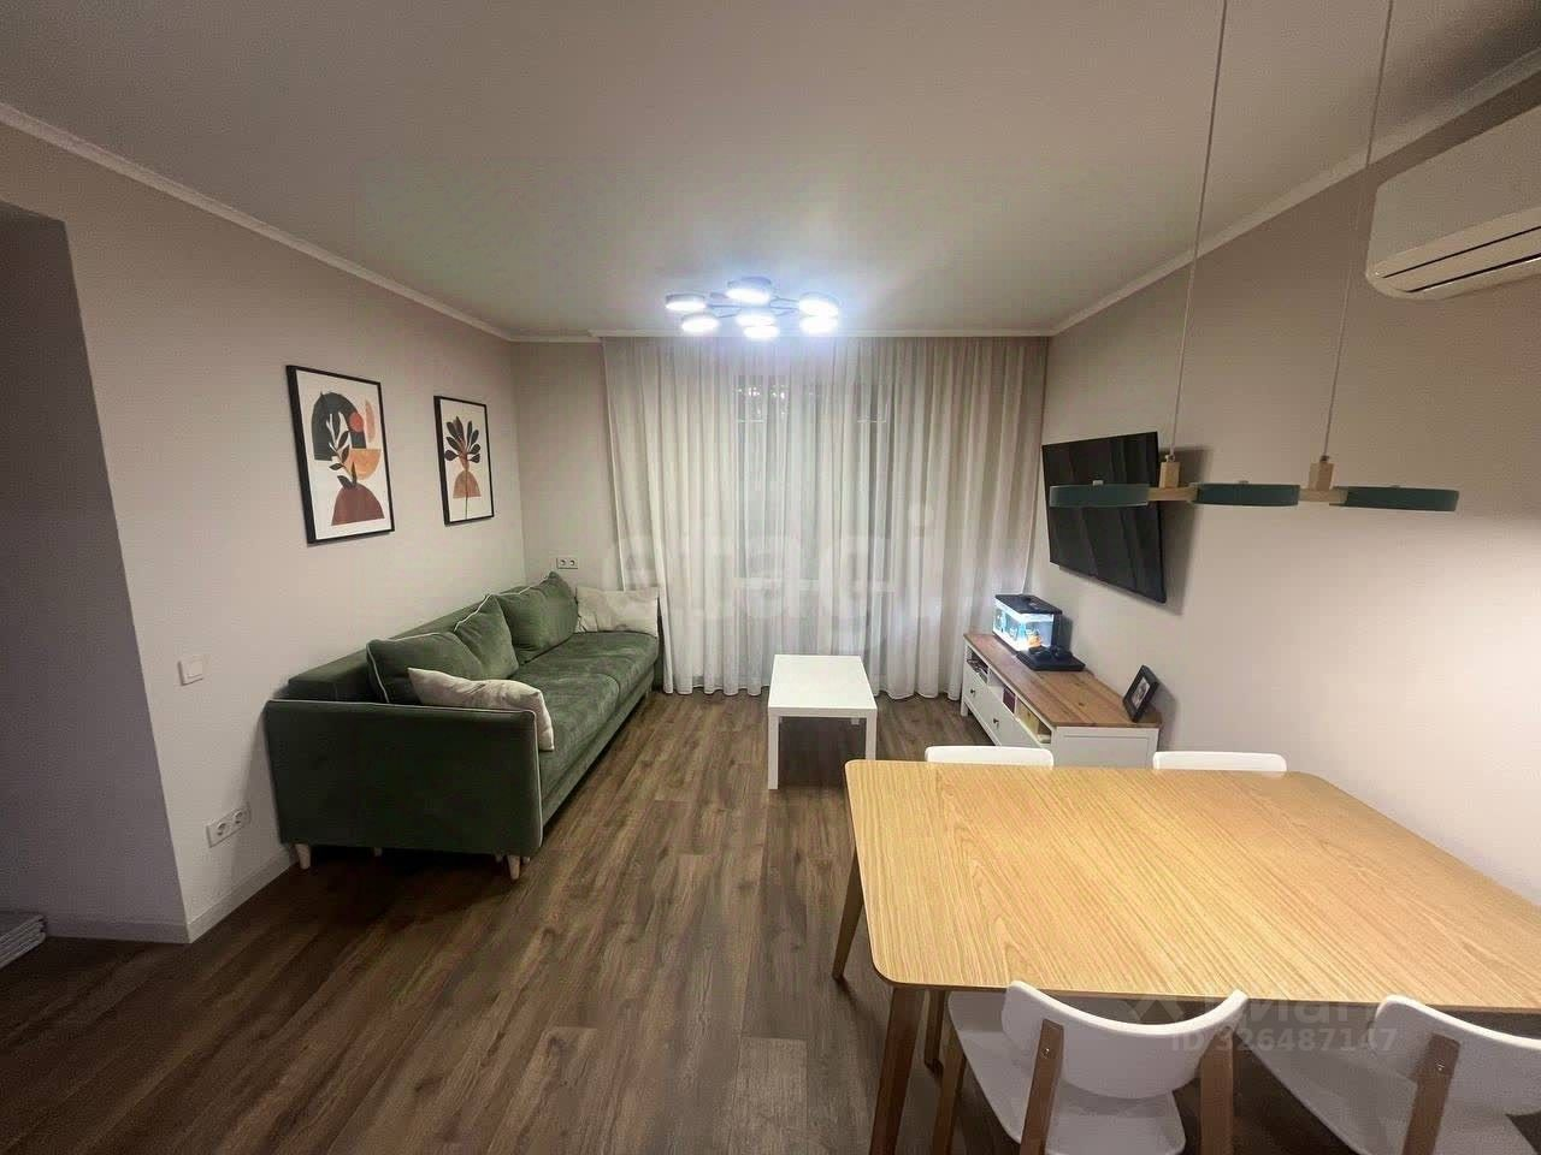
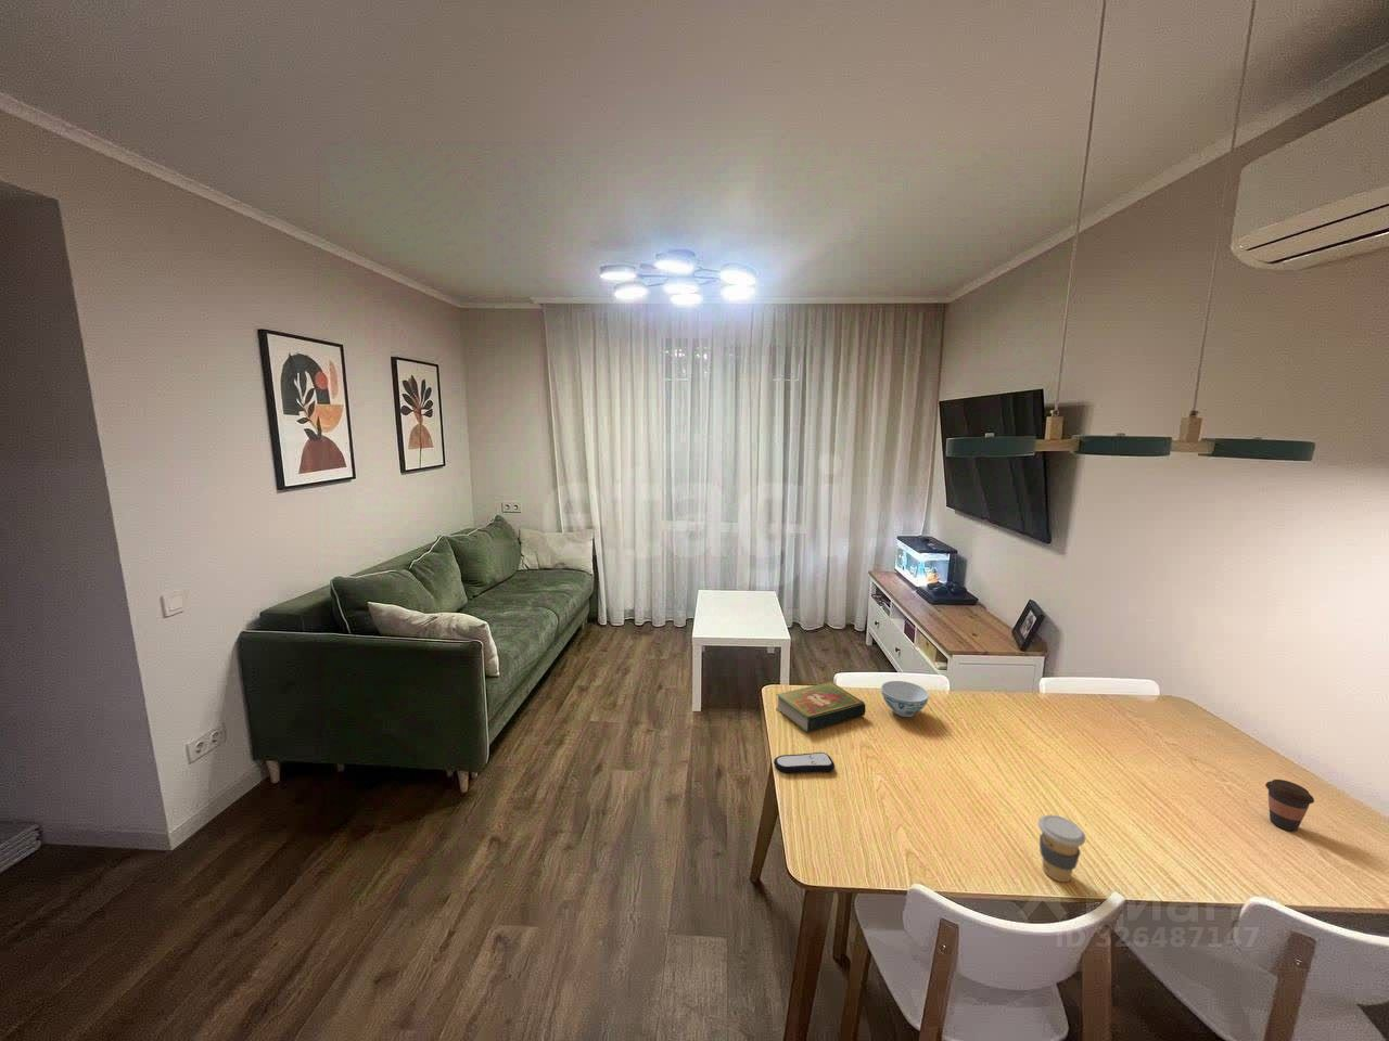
+ coffee cup (1286, 806)
+ remote control (803, 762)
+ chinaware (903, 701)
+ book (819, 704)
+ coffee cup (1059, 849)
